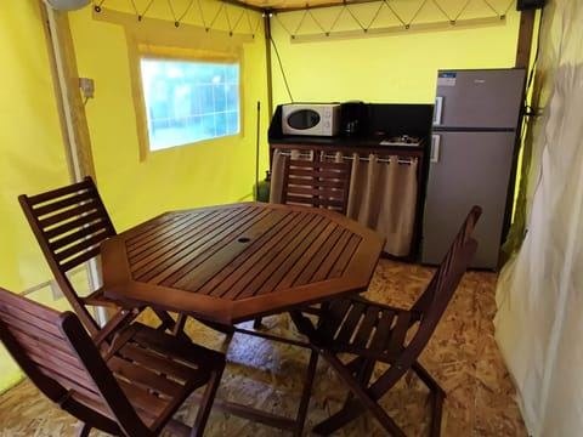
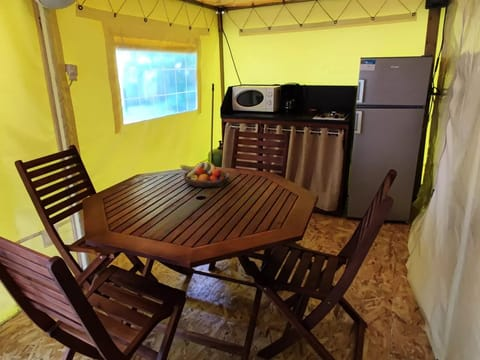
+ fruit bowl (206, 173)
